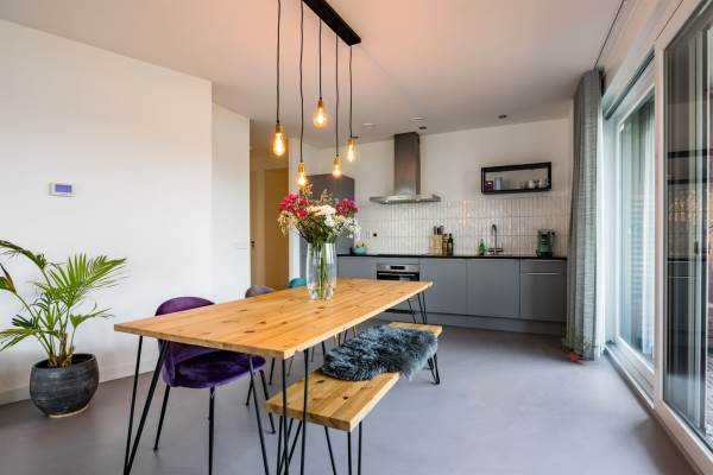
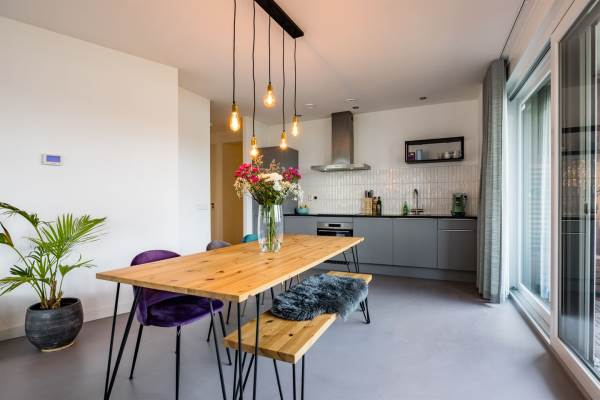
- potted plant (580, 344)
